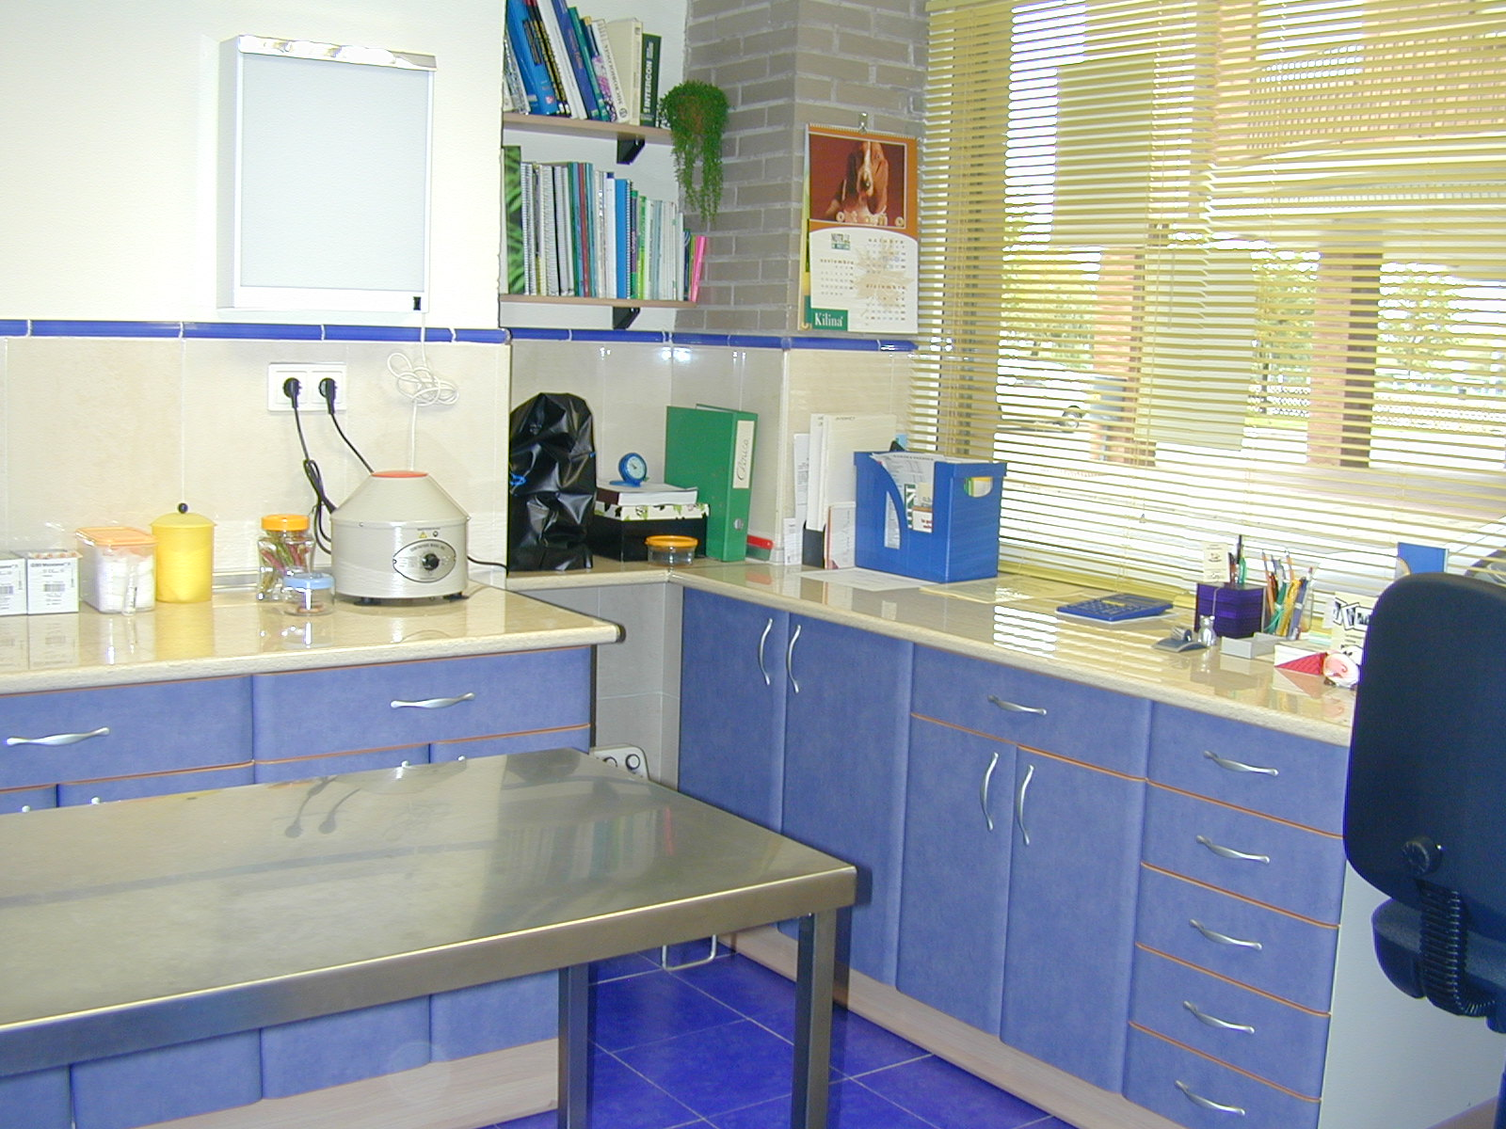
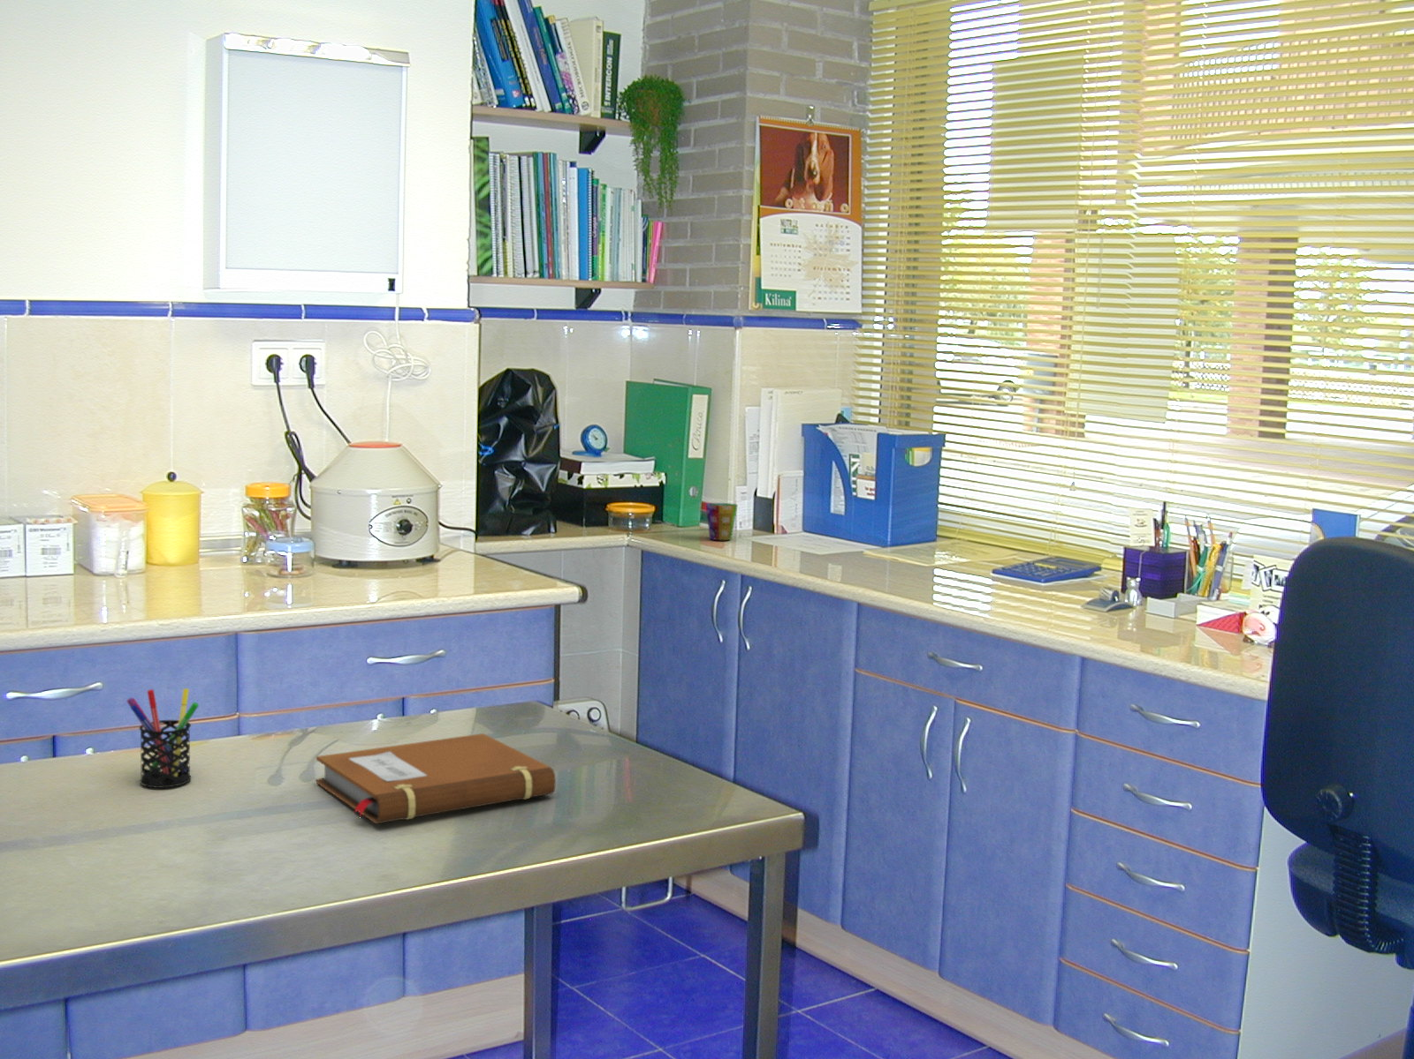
+ cup (718, 522)
+ notebook (431, 776)
+ pen holder (168, 733)
